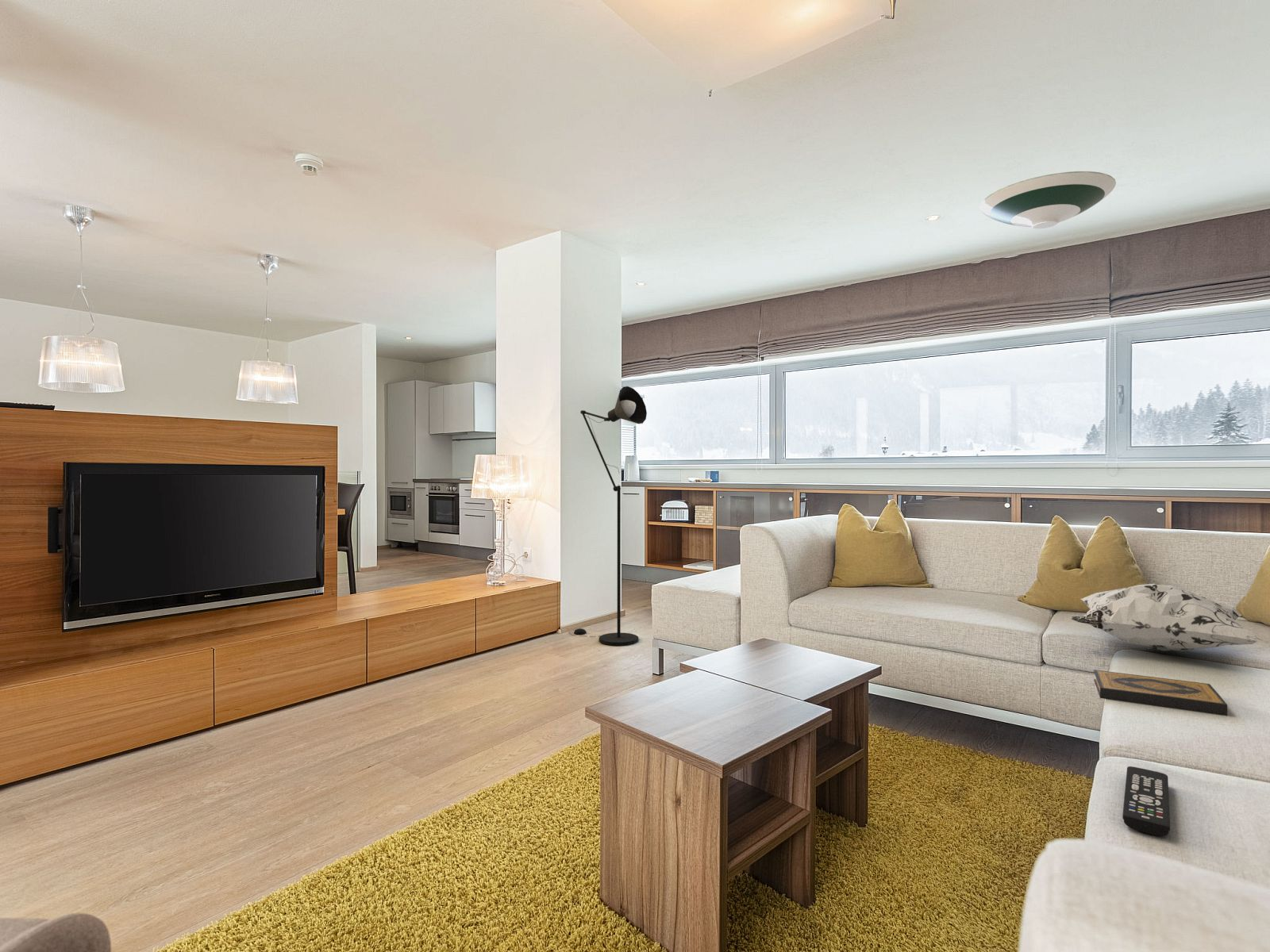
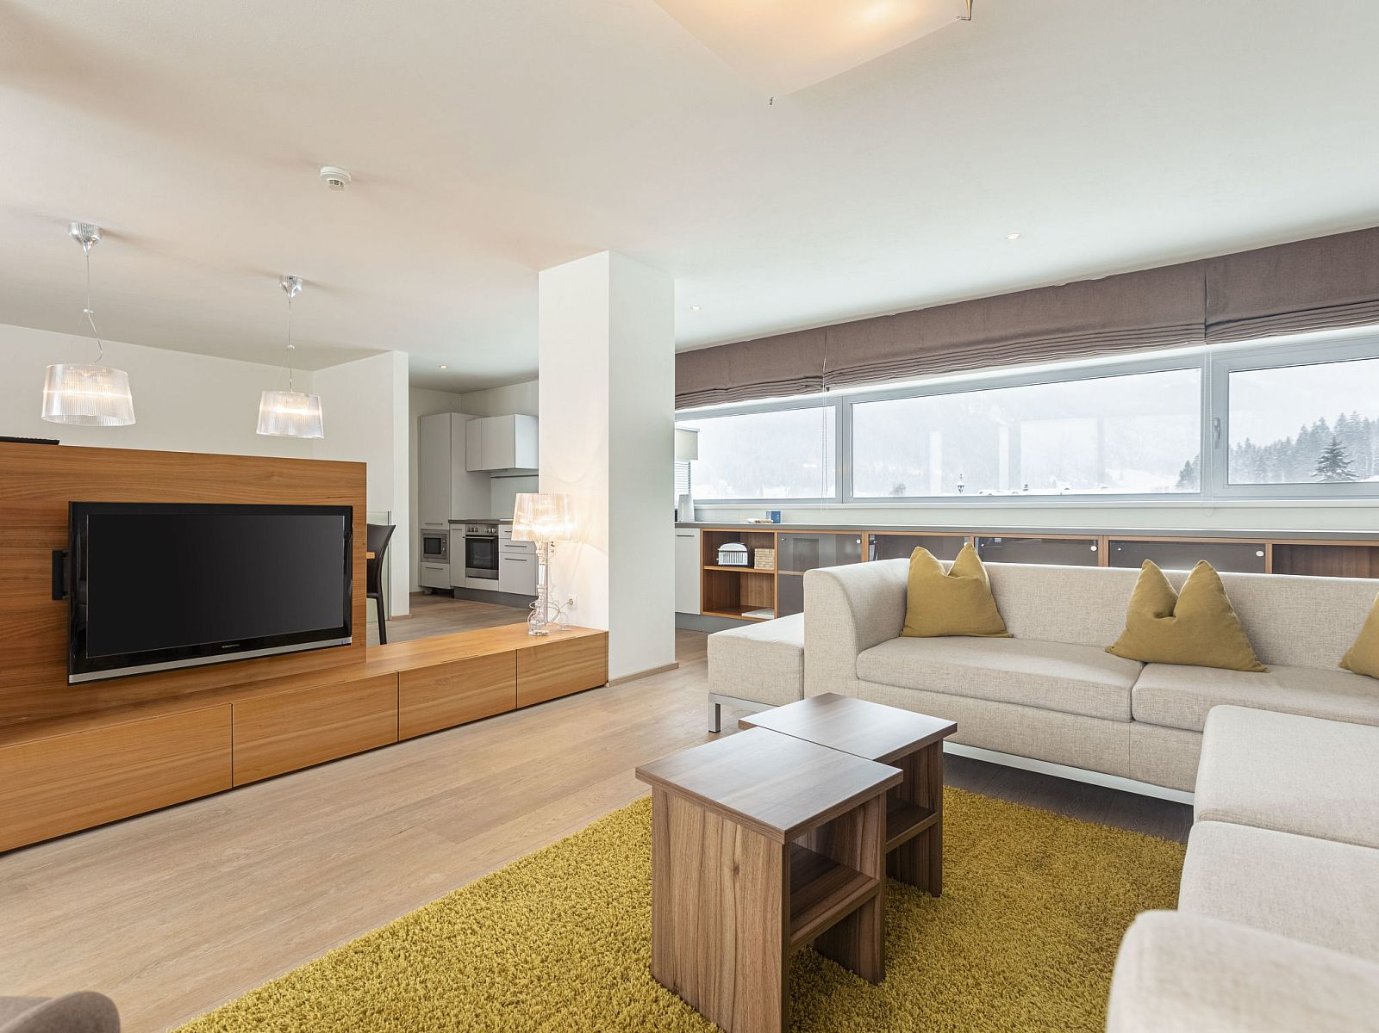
- remote control (1146, 798)
- floor lamp (618, 513)
- hardback book (1155, 691)
- decorative pillow (1157, 617)
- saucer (1045, 211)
